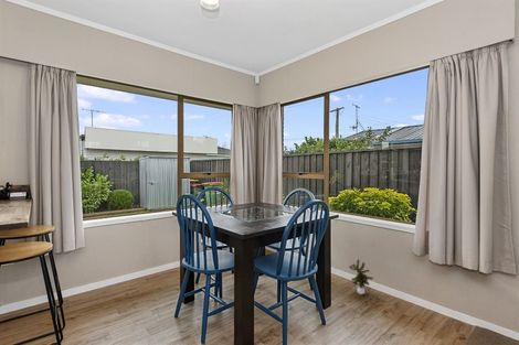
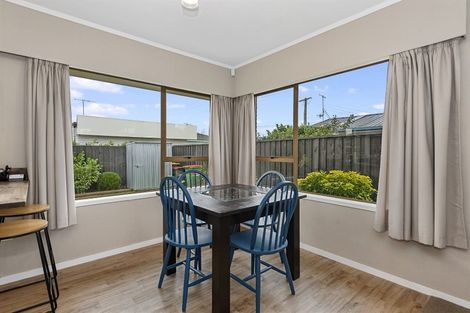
- potted plant (359, 277)
